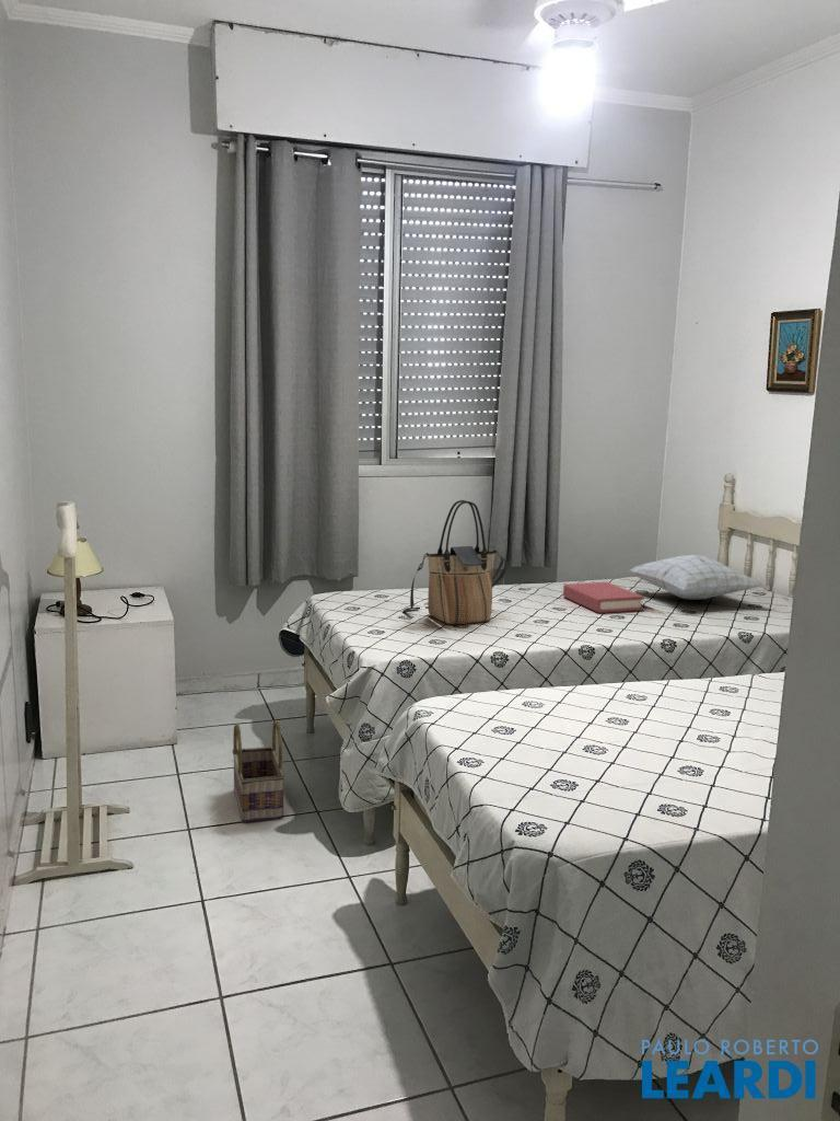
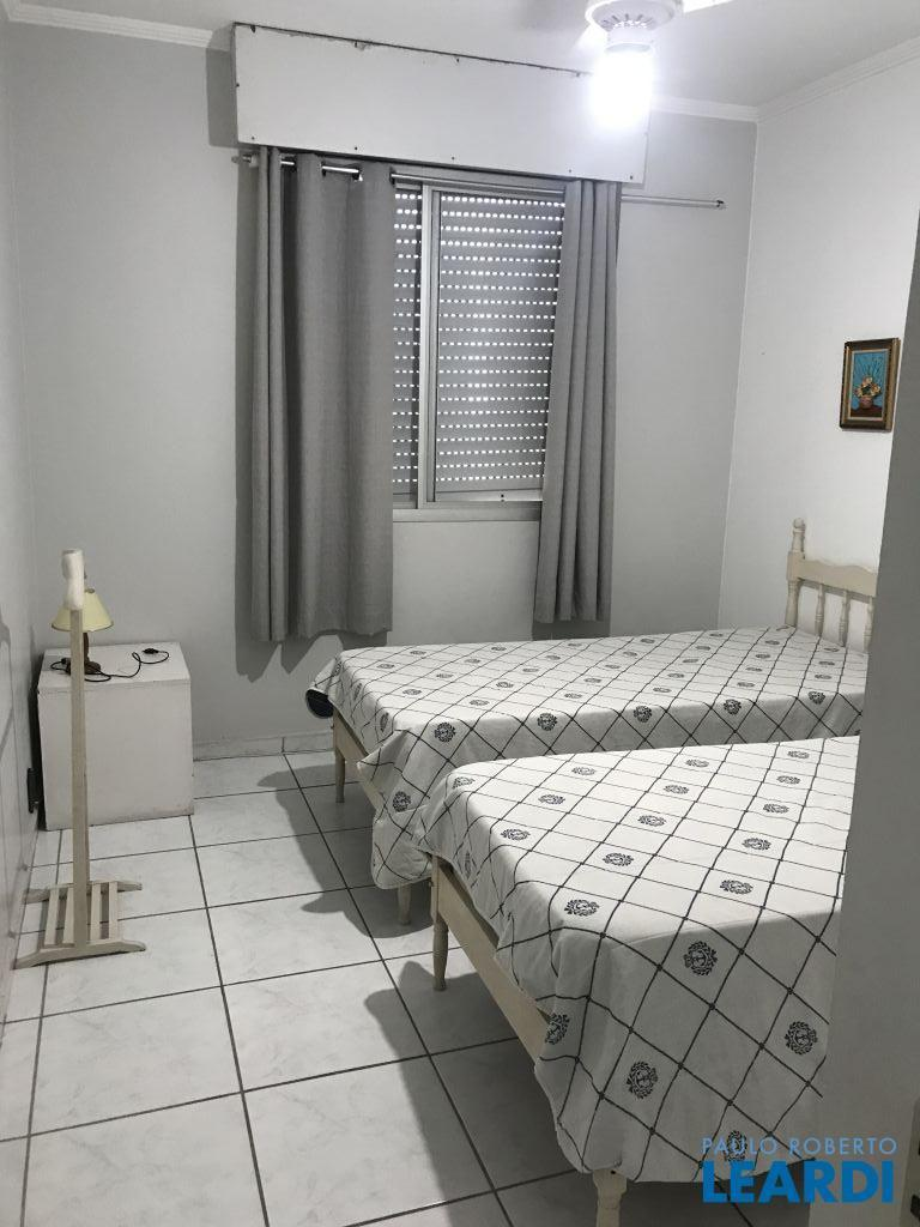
- hardback book (602, 597)
- basket (257, 763)
- tote bag (457, 557)
- pillow (693, 576)
